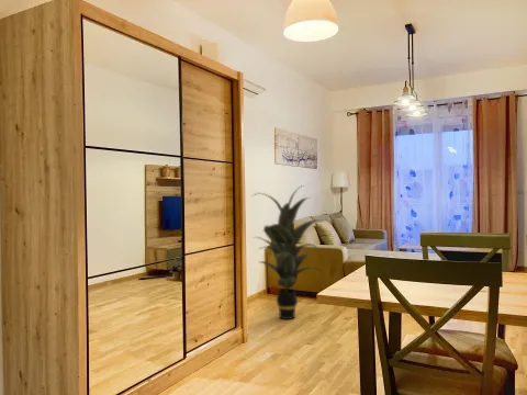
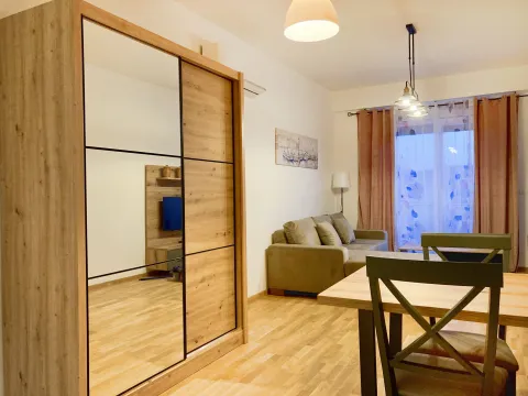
- indoor plant (290, 251)
